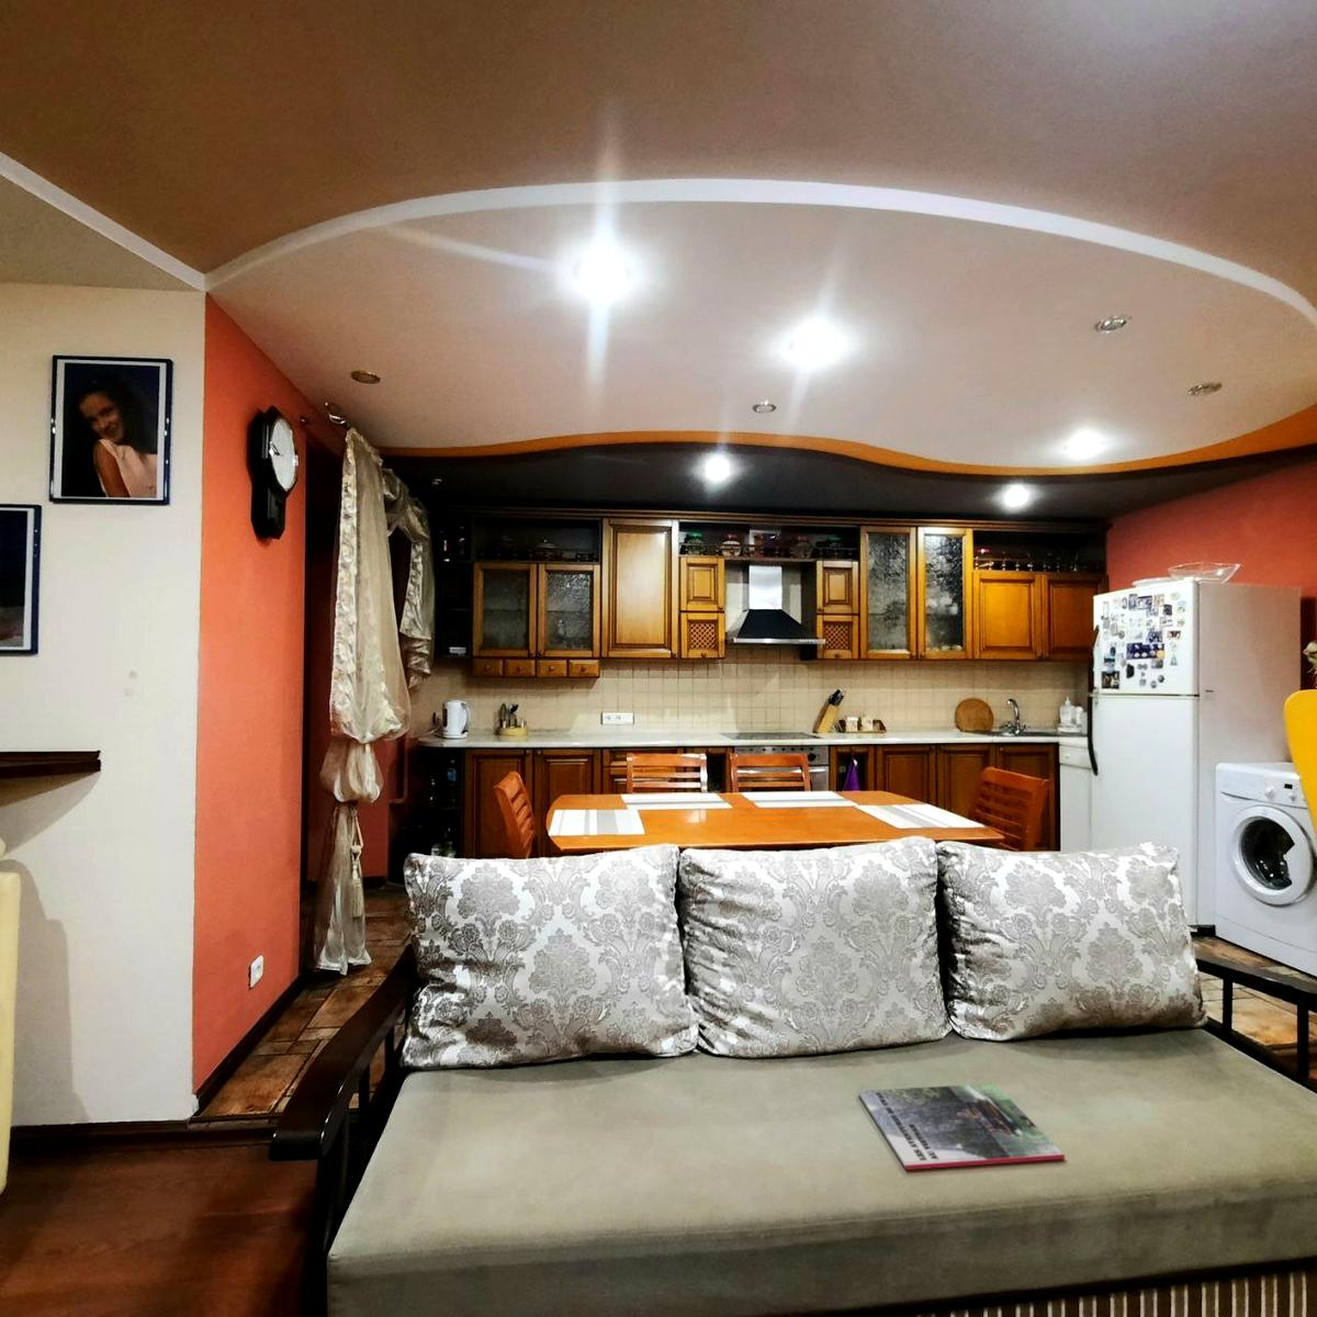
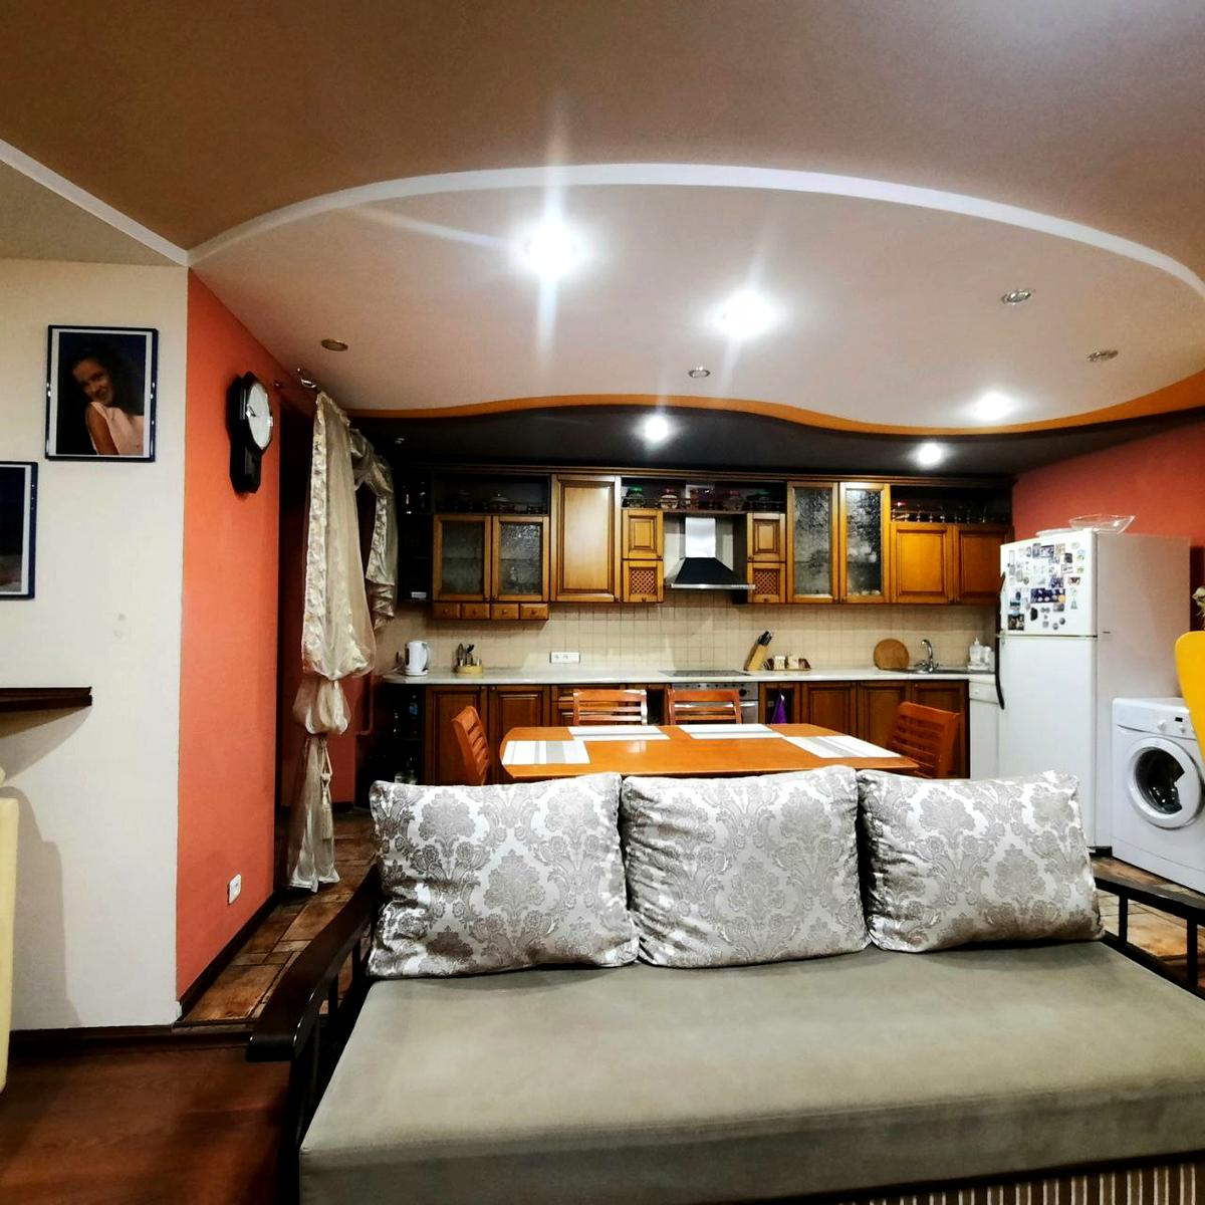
- magazine (954, 1122)
